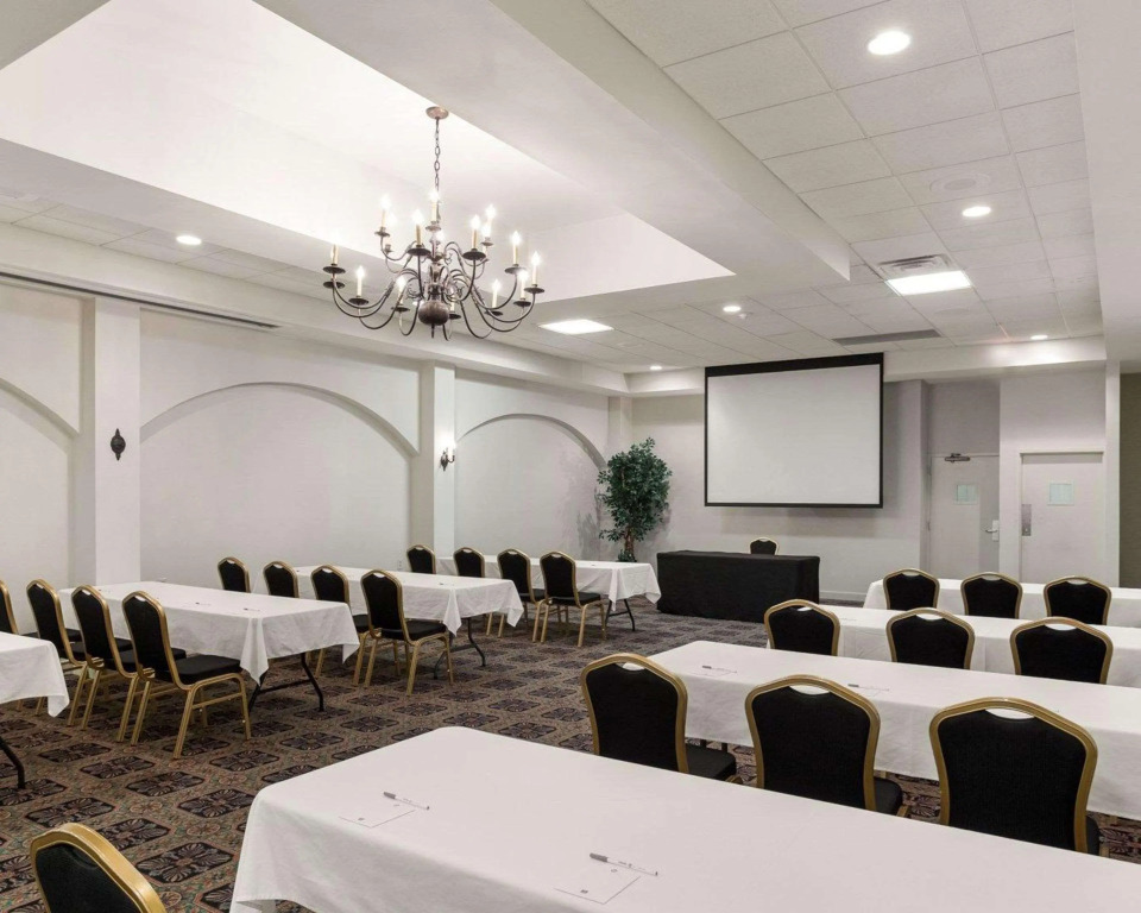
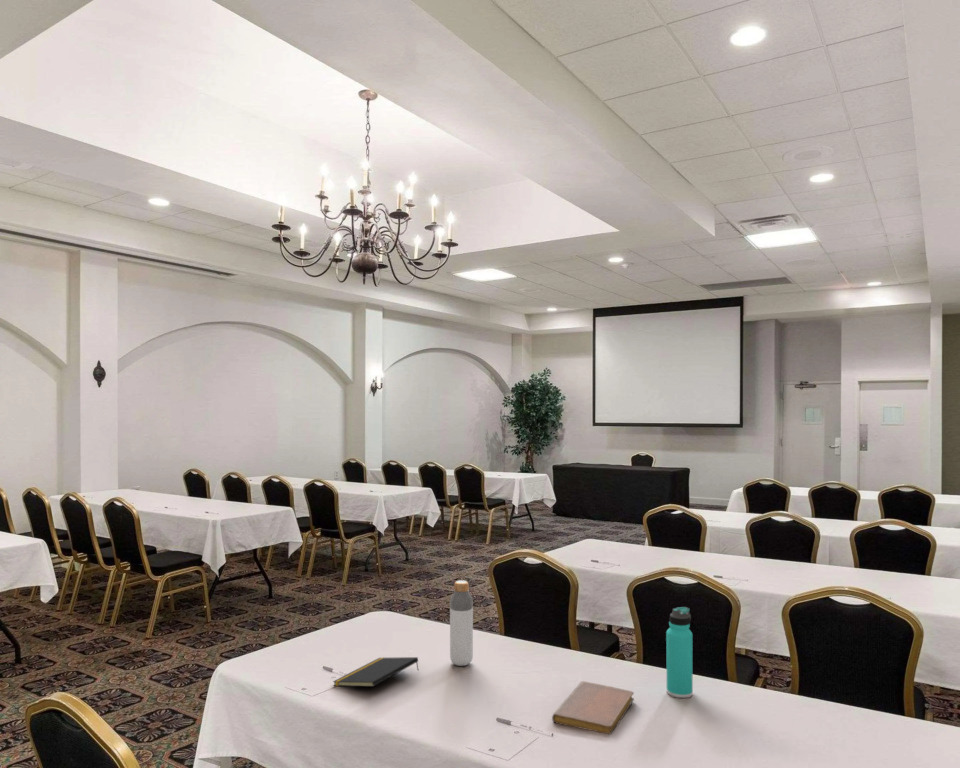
+ notebook (594, 706)
+ thermos bottle (679, 650)
+ notepad (376, 671)
+ bottle (461, 622)
